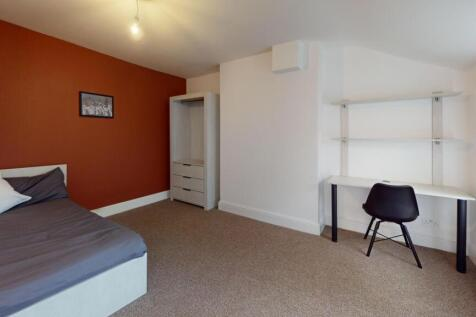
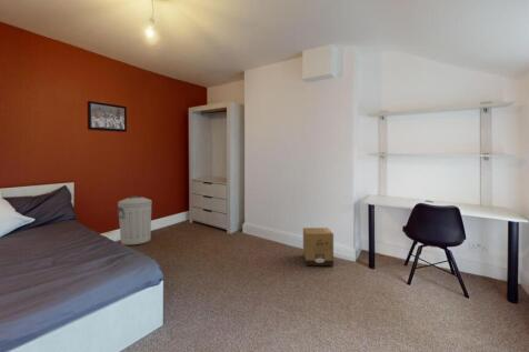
+ trash can (136, 218)
+ cardboard box (317, 245)
